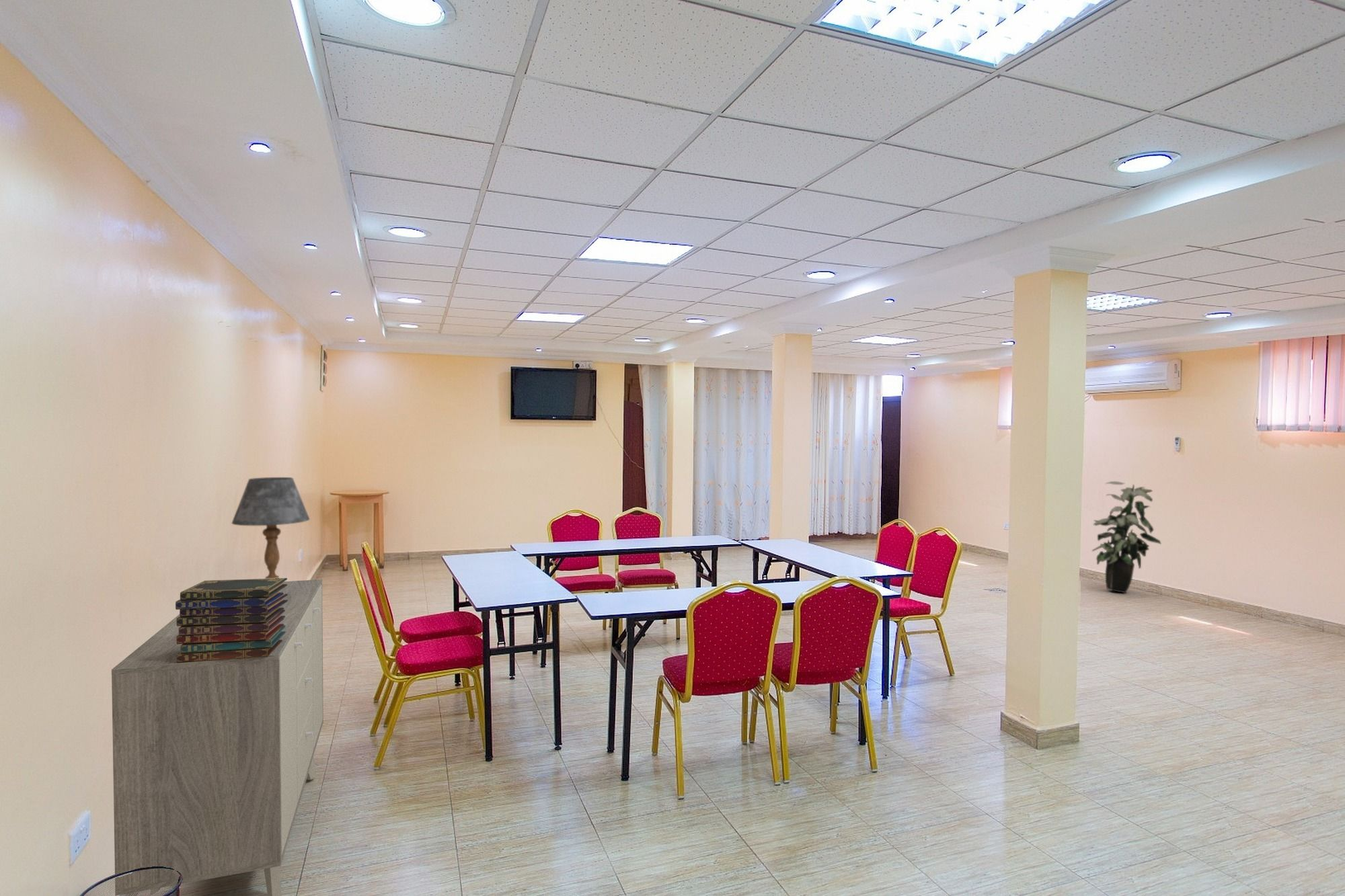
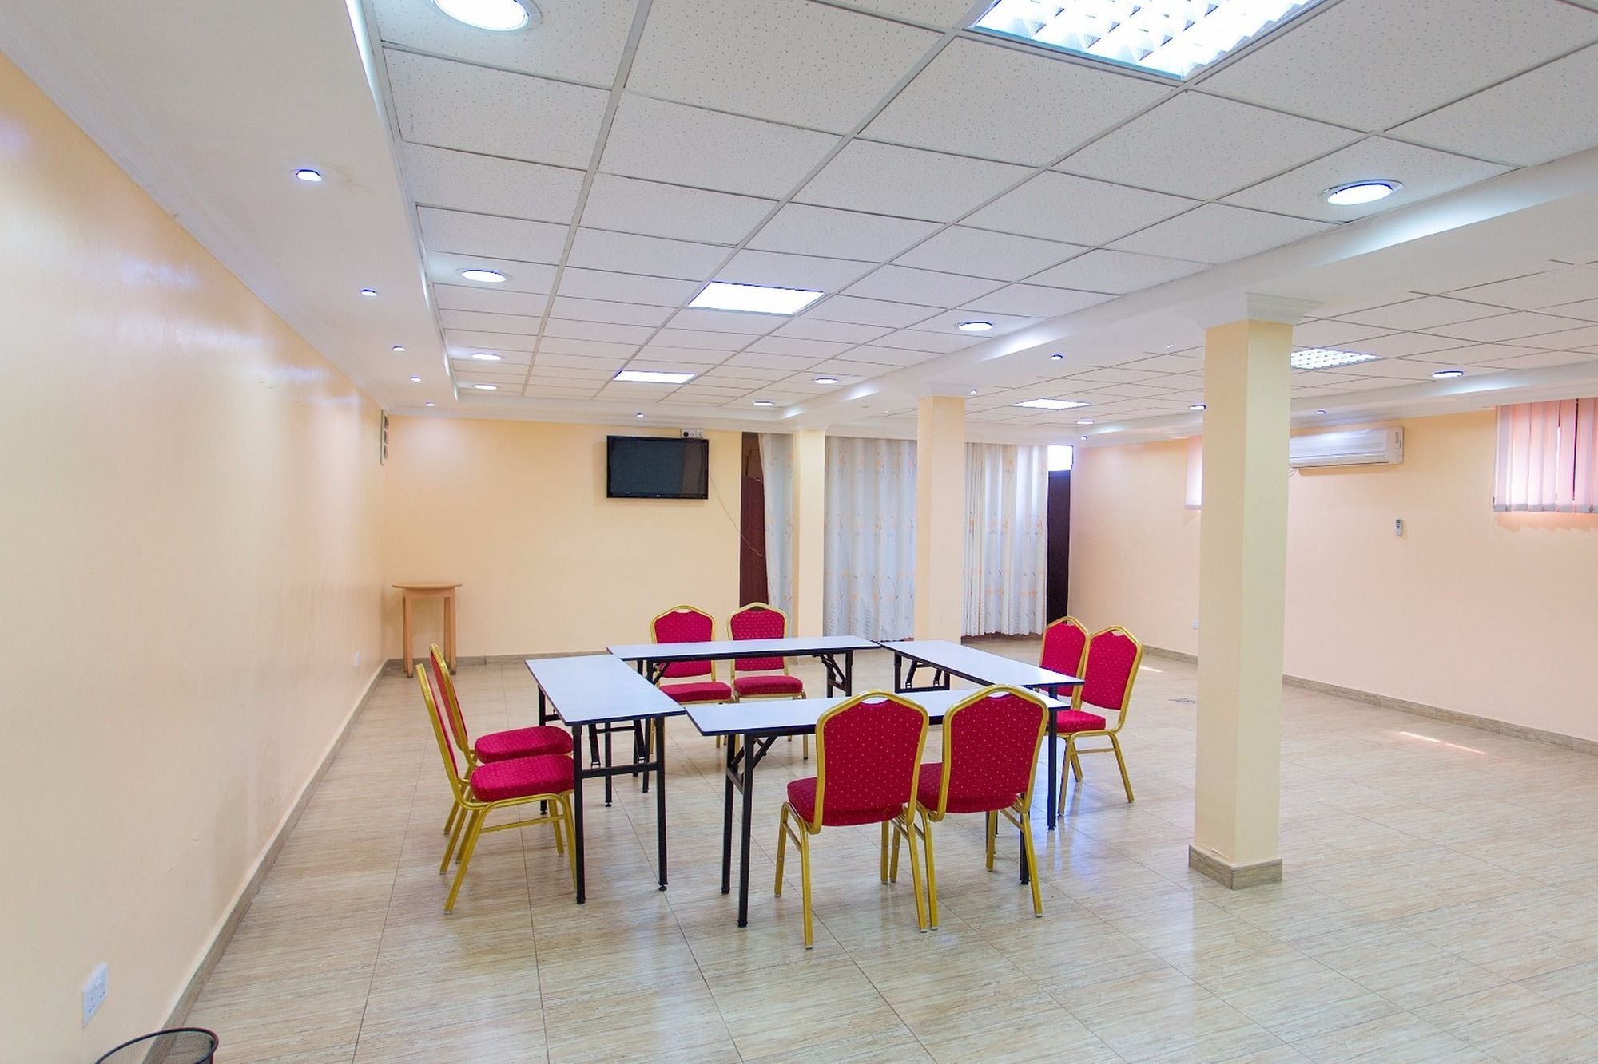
- book stack (235, 617)
- sideboard (245, 727)
- table lamp (272, 533)
- indoor plant (1122, 536)
